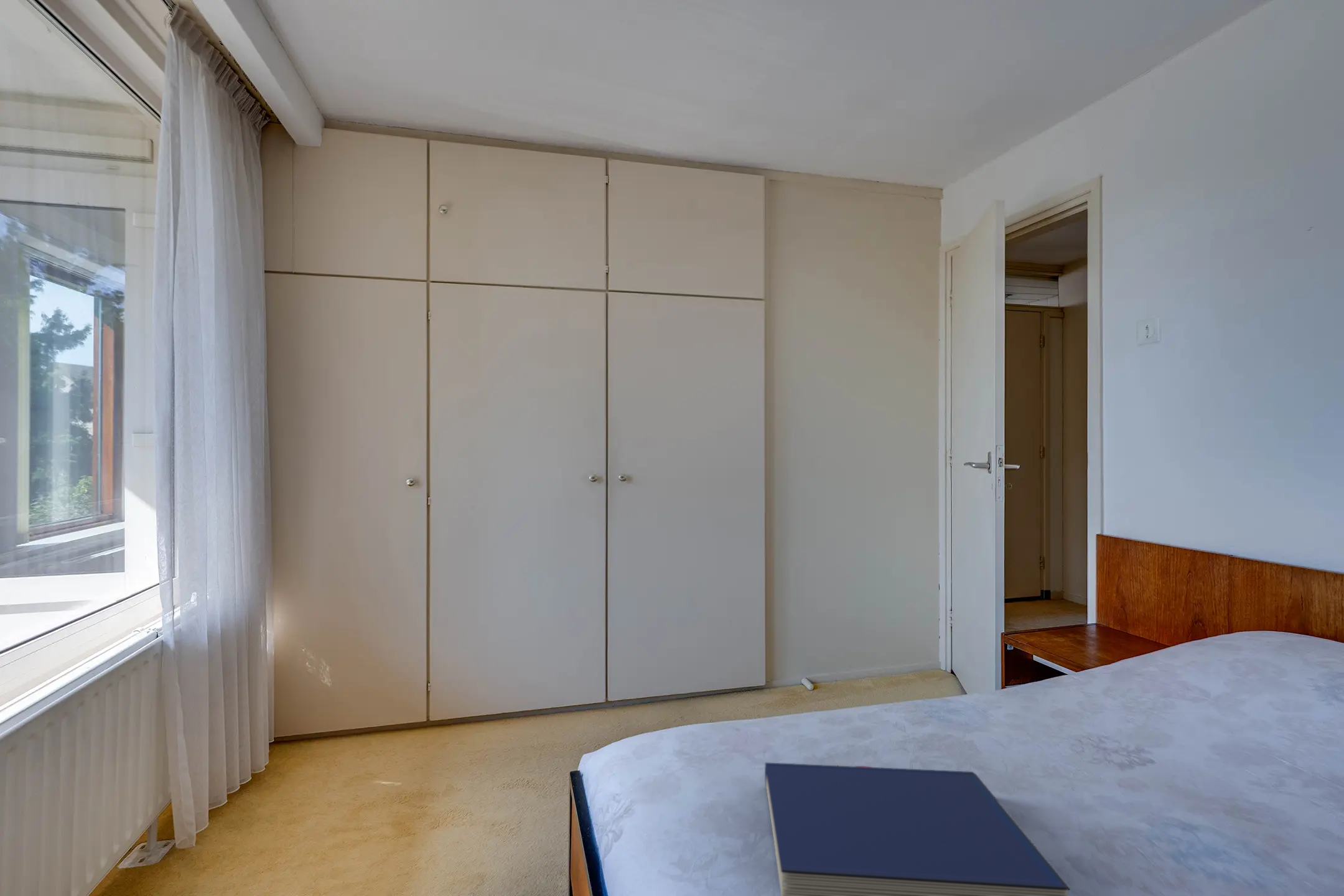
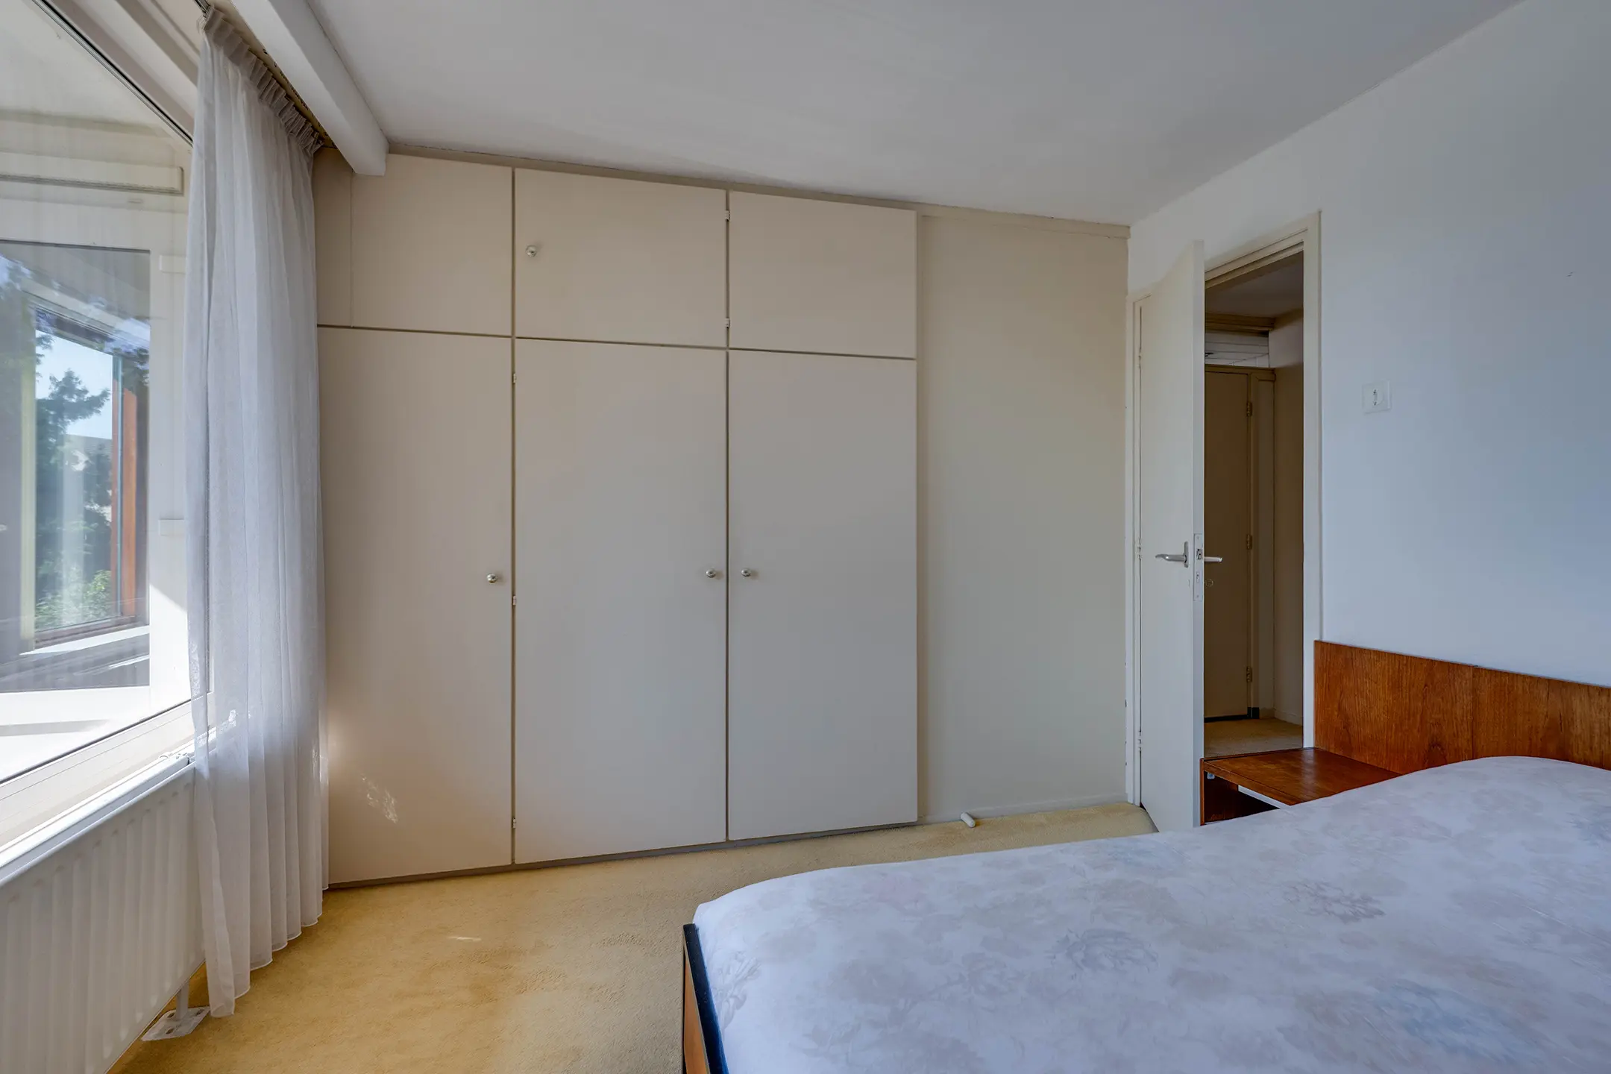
- book (889, 822)
